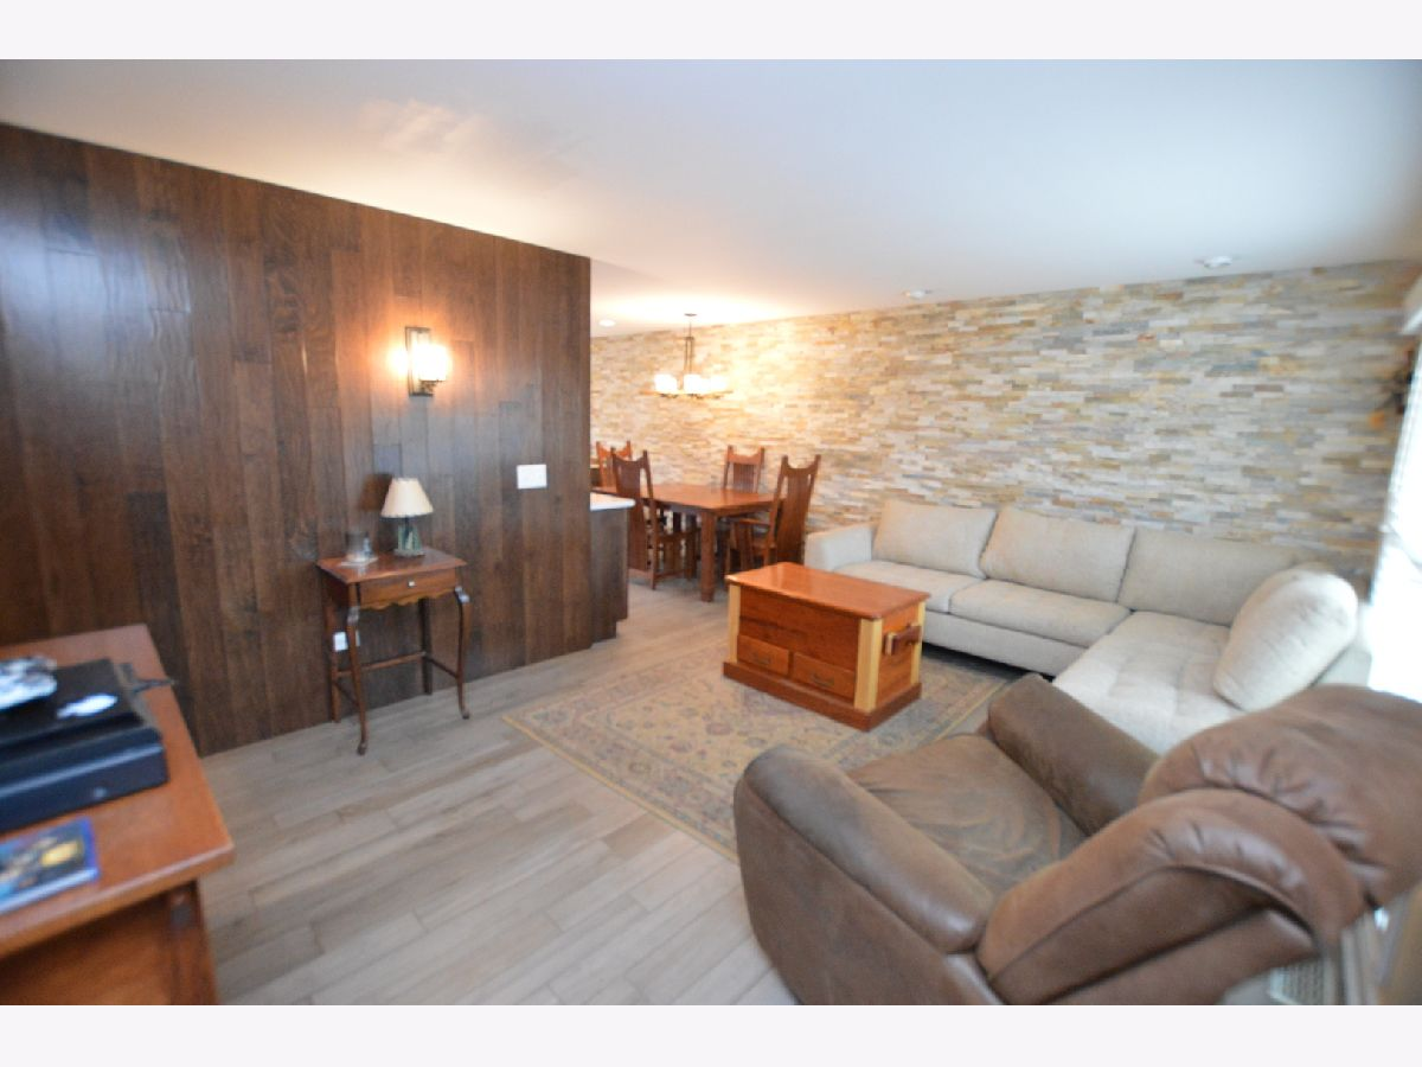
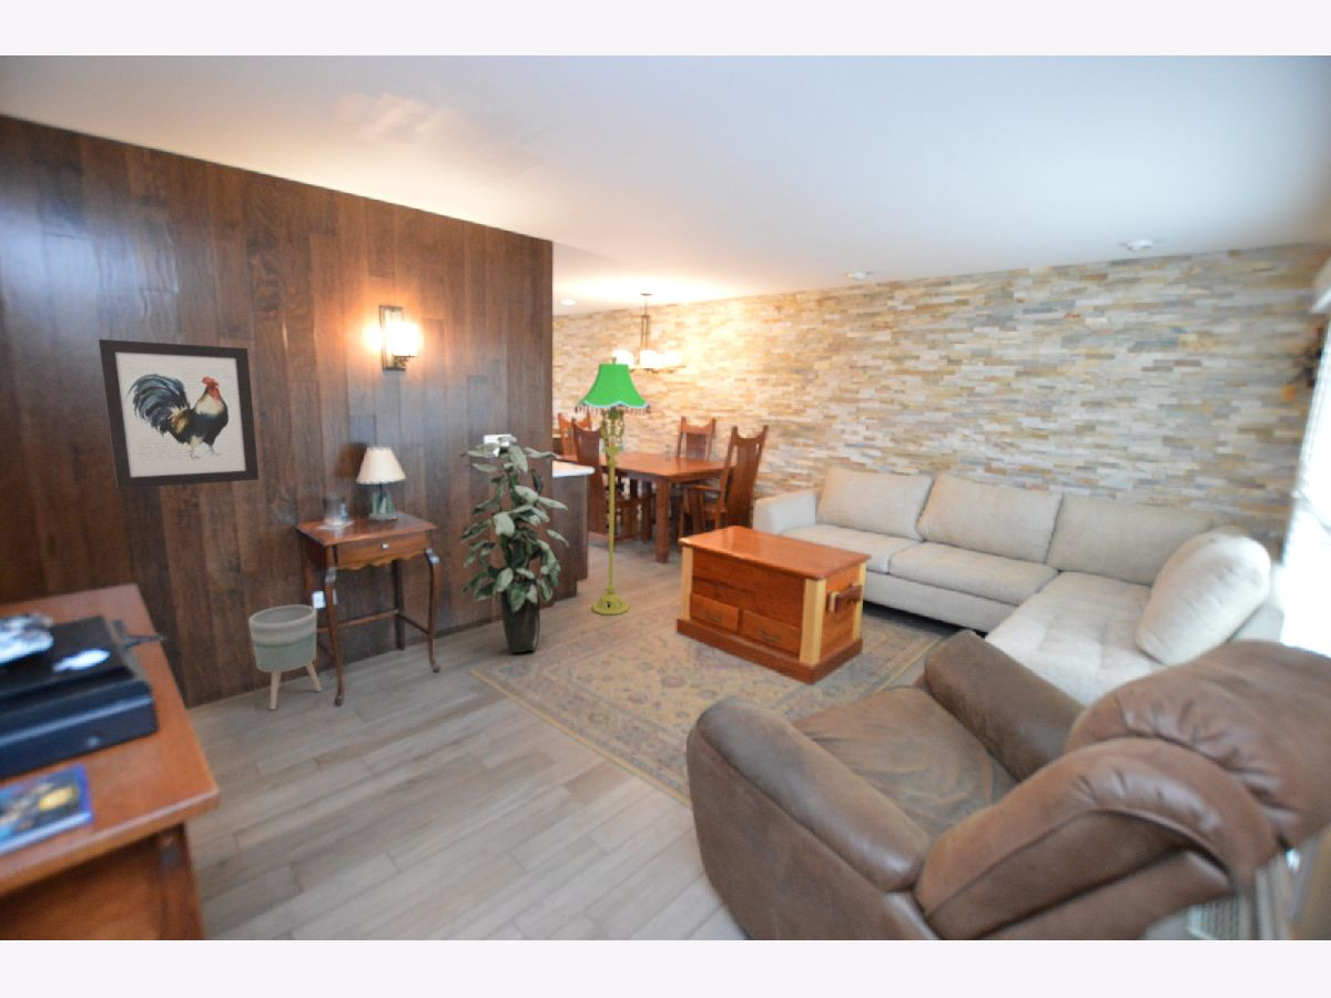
+ floor lamp (611, 487)
+ indoor plant (511, 543)
+ planter (286, 655)
+ wall art (184, 415)
